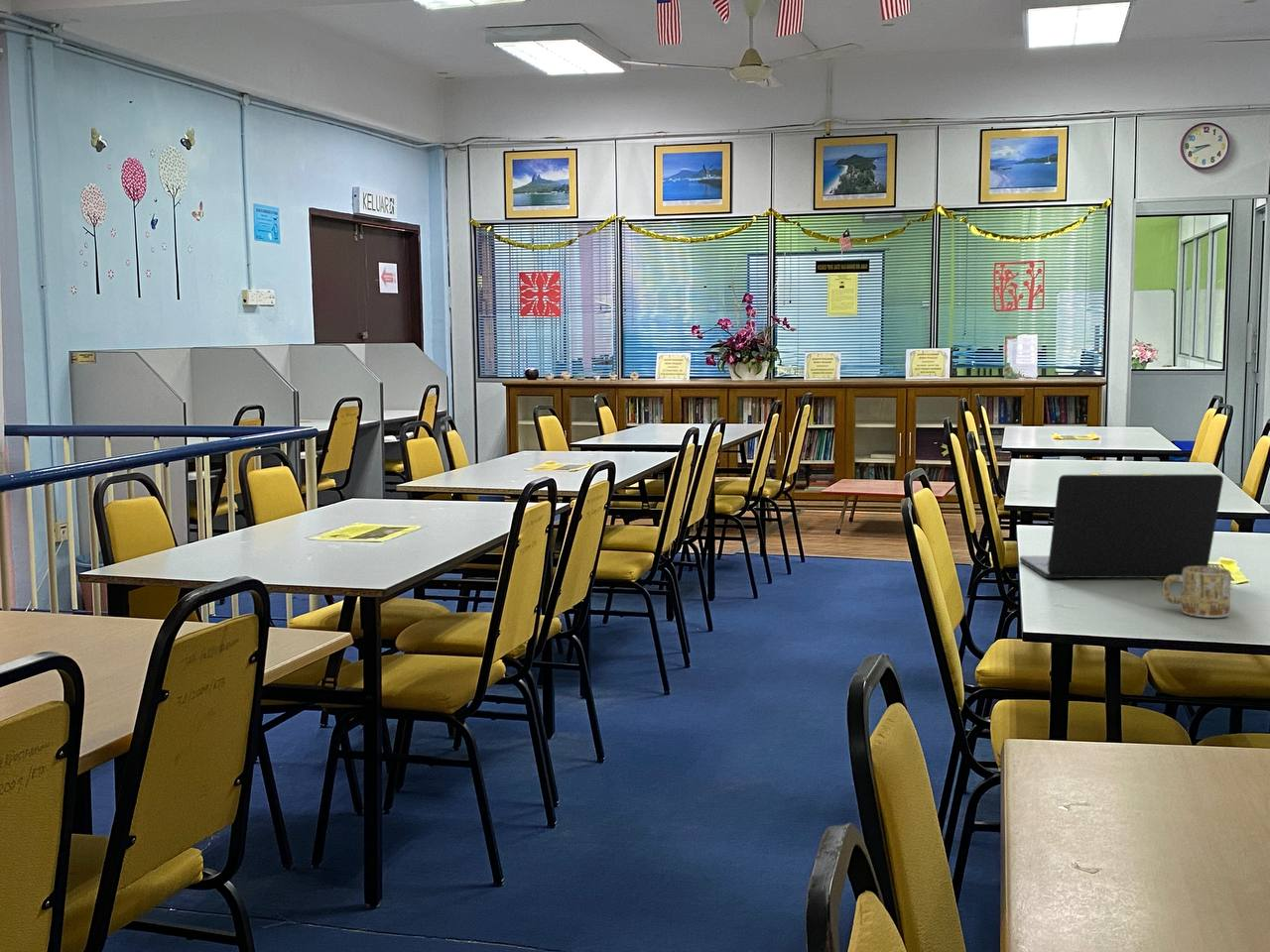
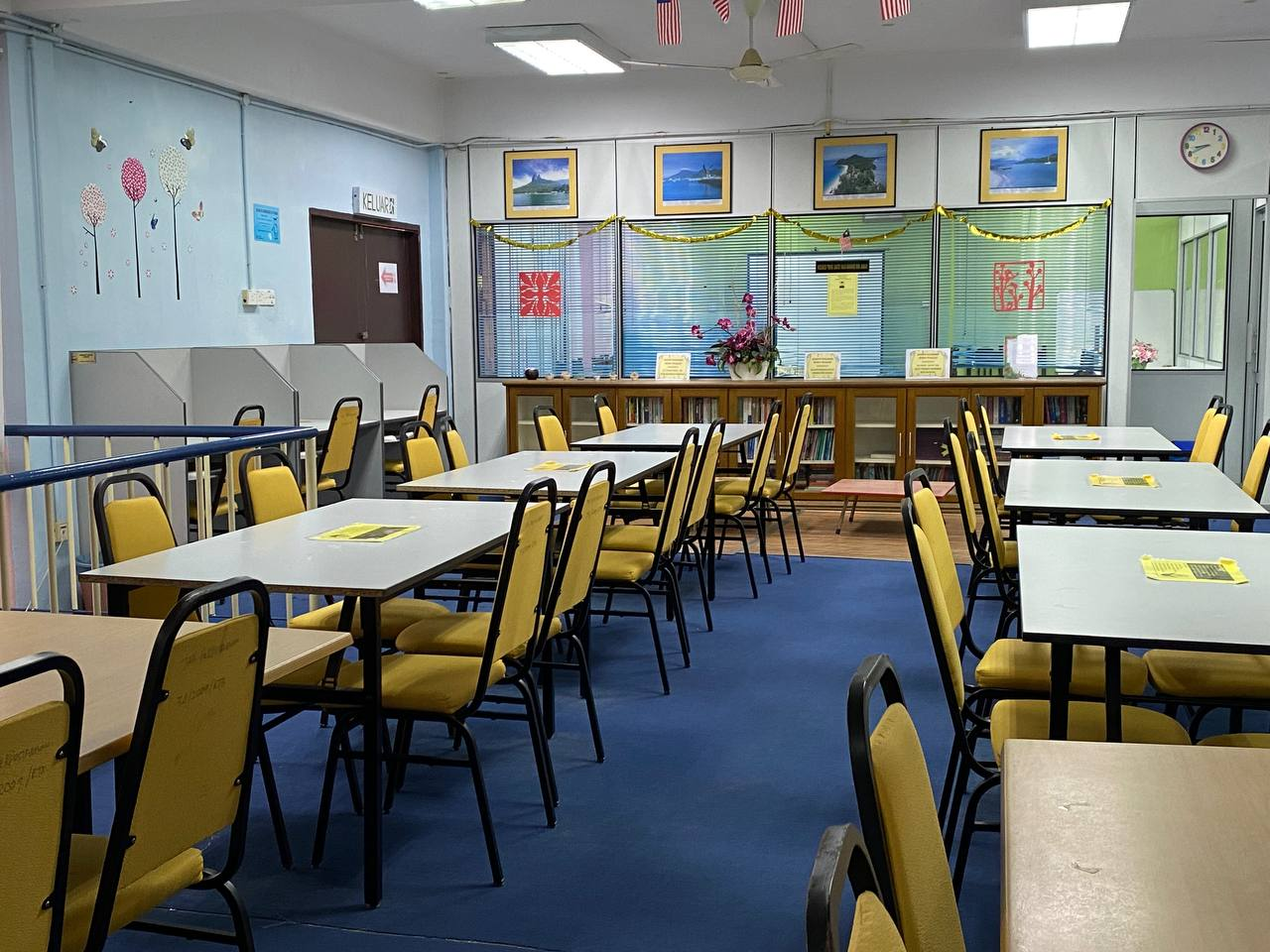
- laptop (1115, 520)
- mug (1196, 591)
